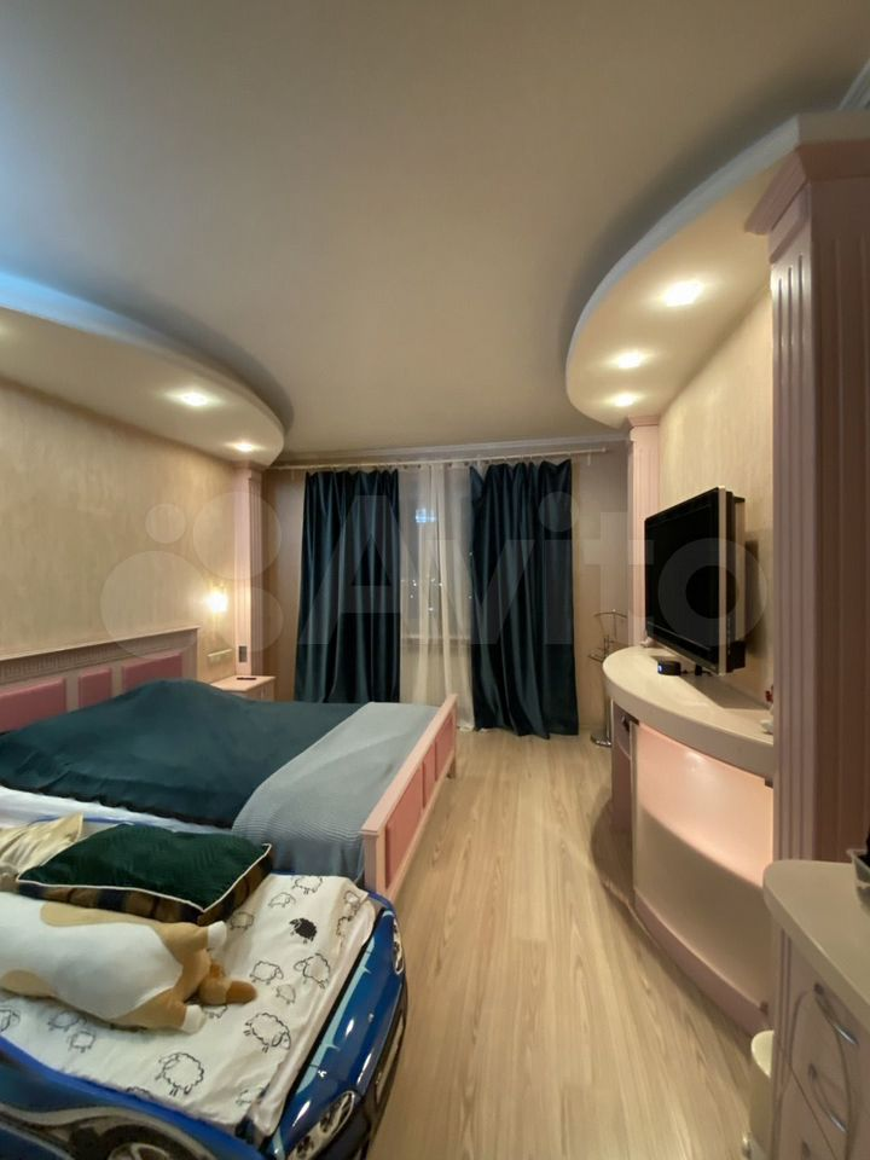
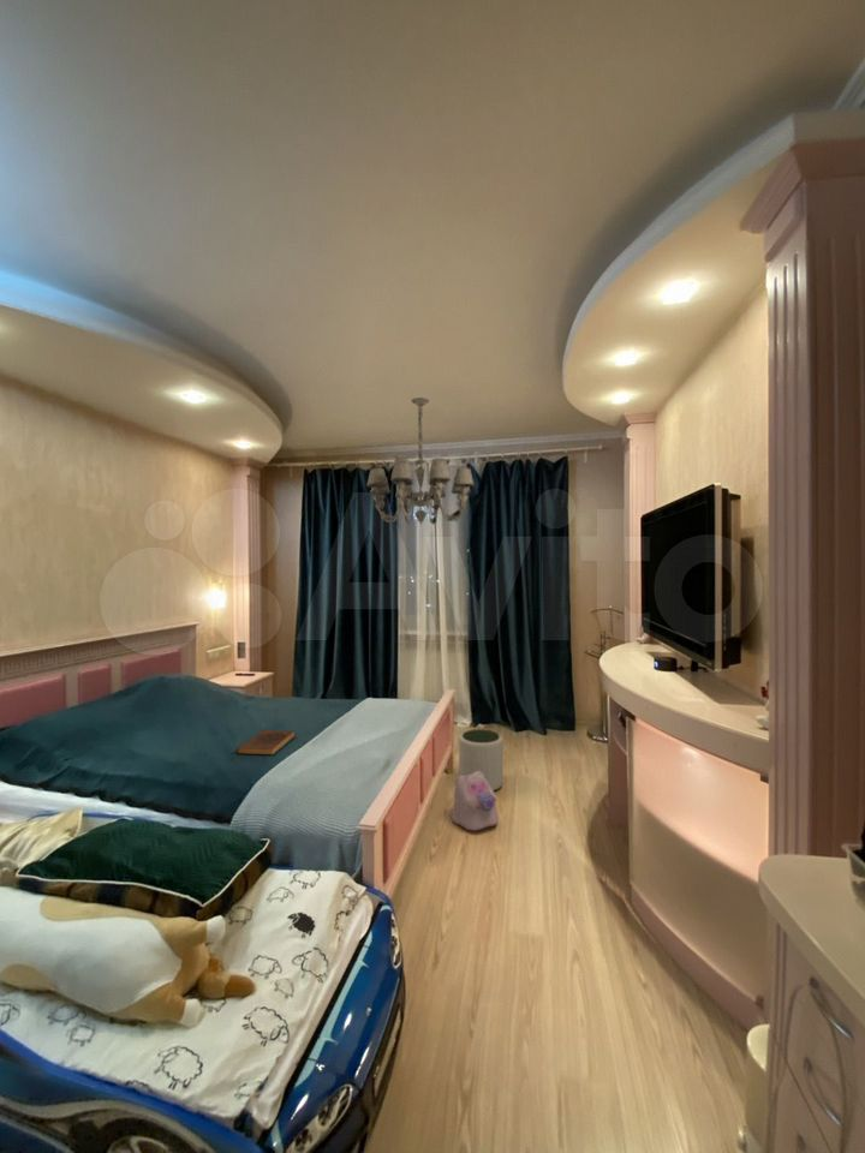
+ plush toy (476, 799)
+ chandelier (419, 464)
+ book (267, 741)
+ plant pot (481, 759)
